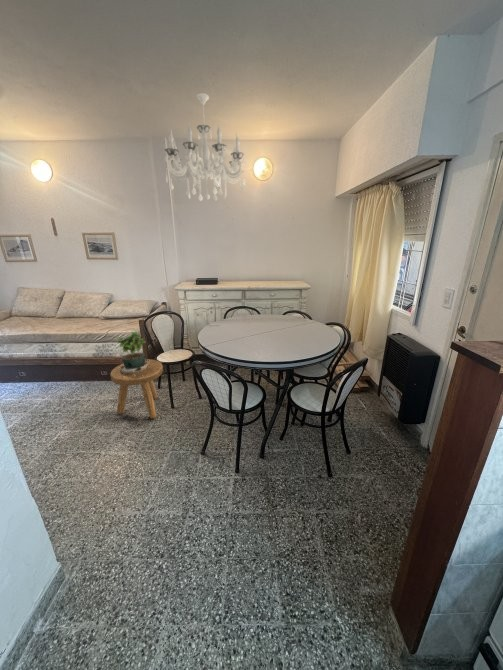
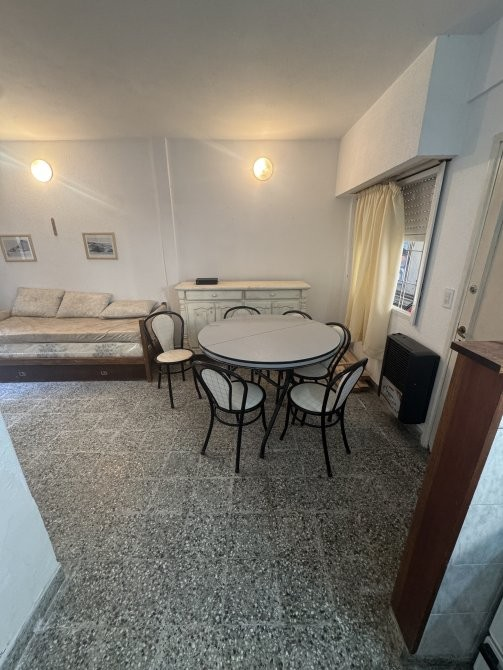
- chandelier (205, 150)
- potted plant (134, 350)
- stool (142, 389)
